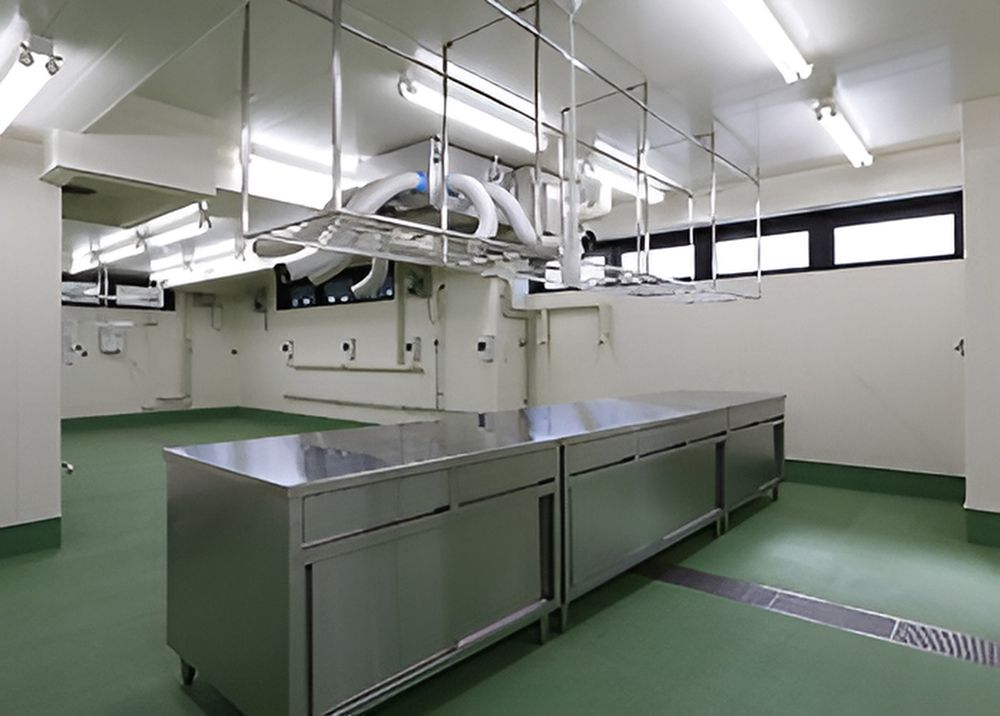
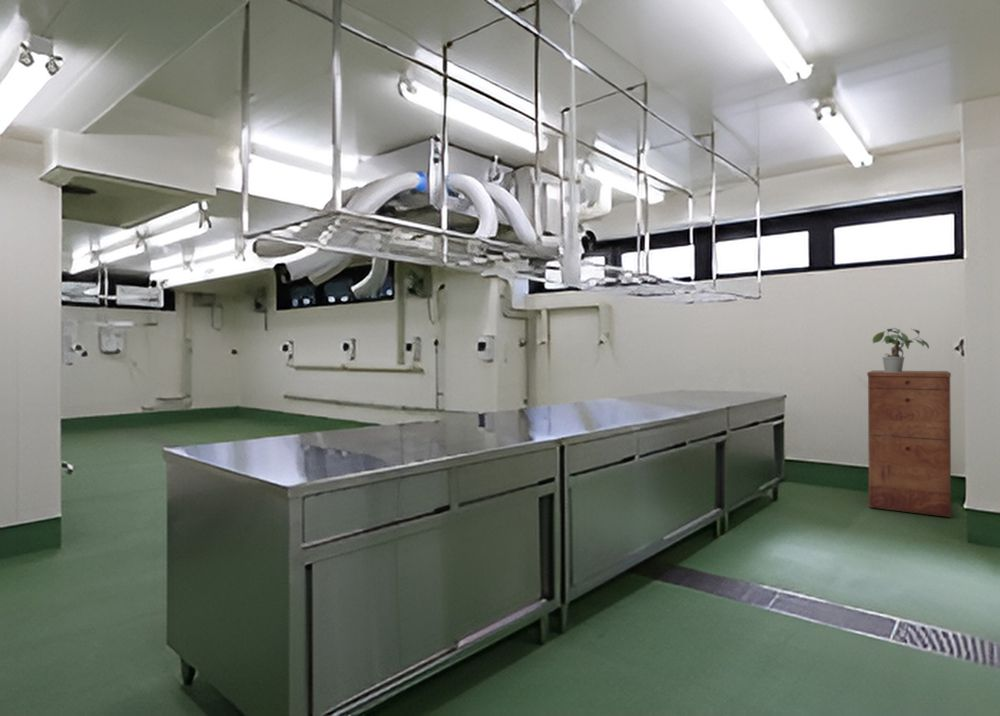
+ potted plant (900, 349)
+ filing cabinet (908, 437)
